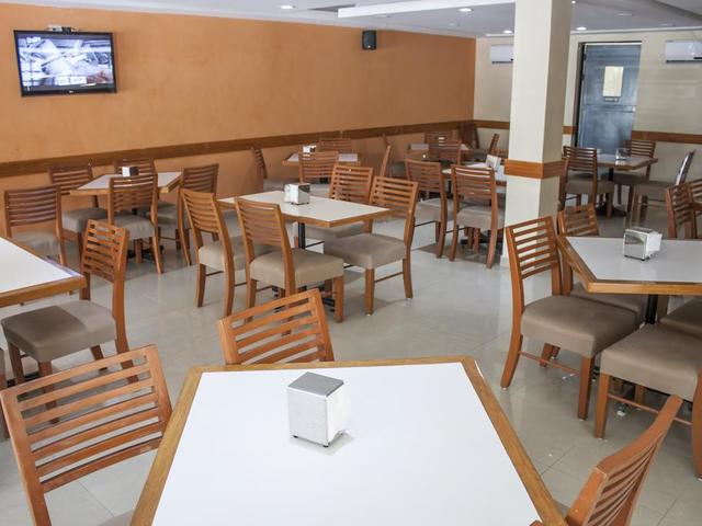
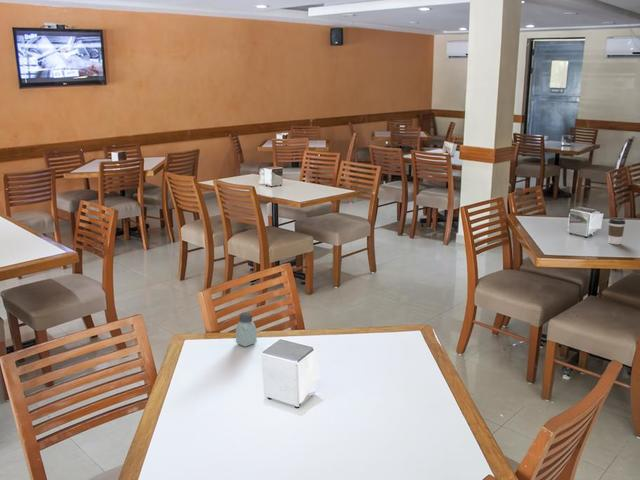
+ saltshaker (246, 328)
+ coffee cup (615, 231)
